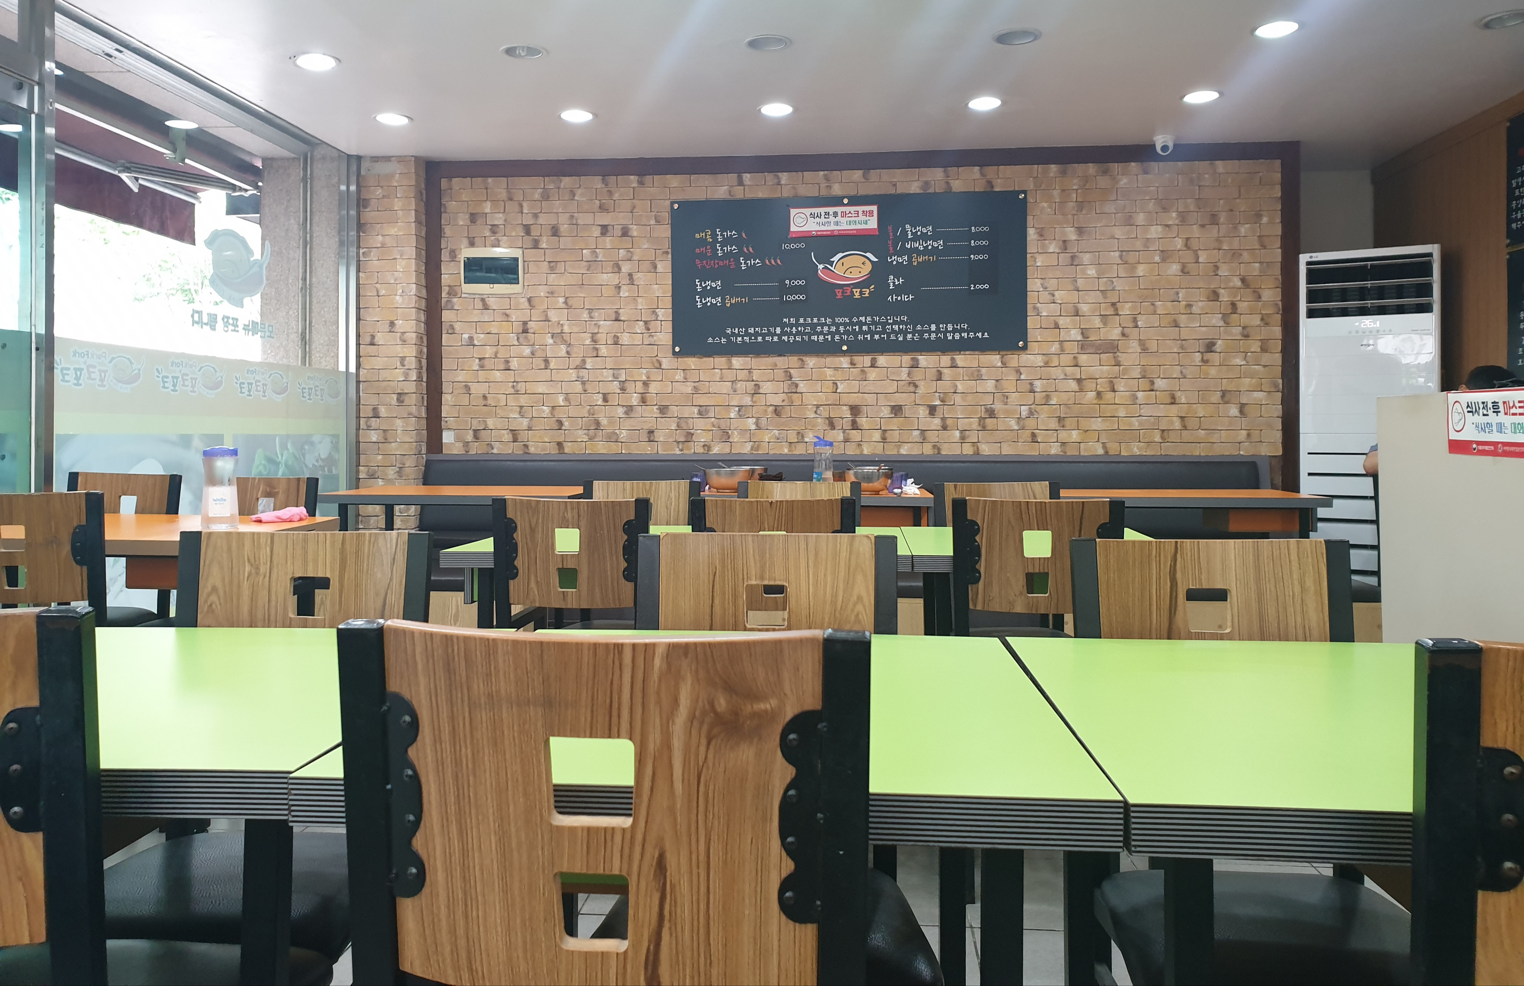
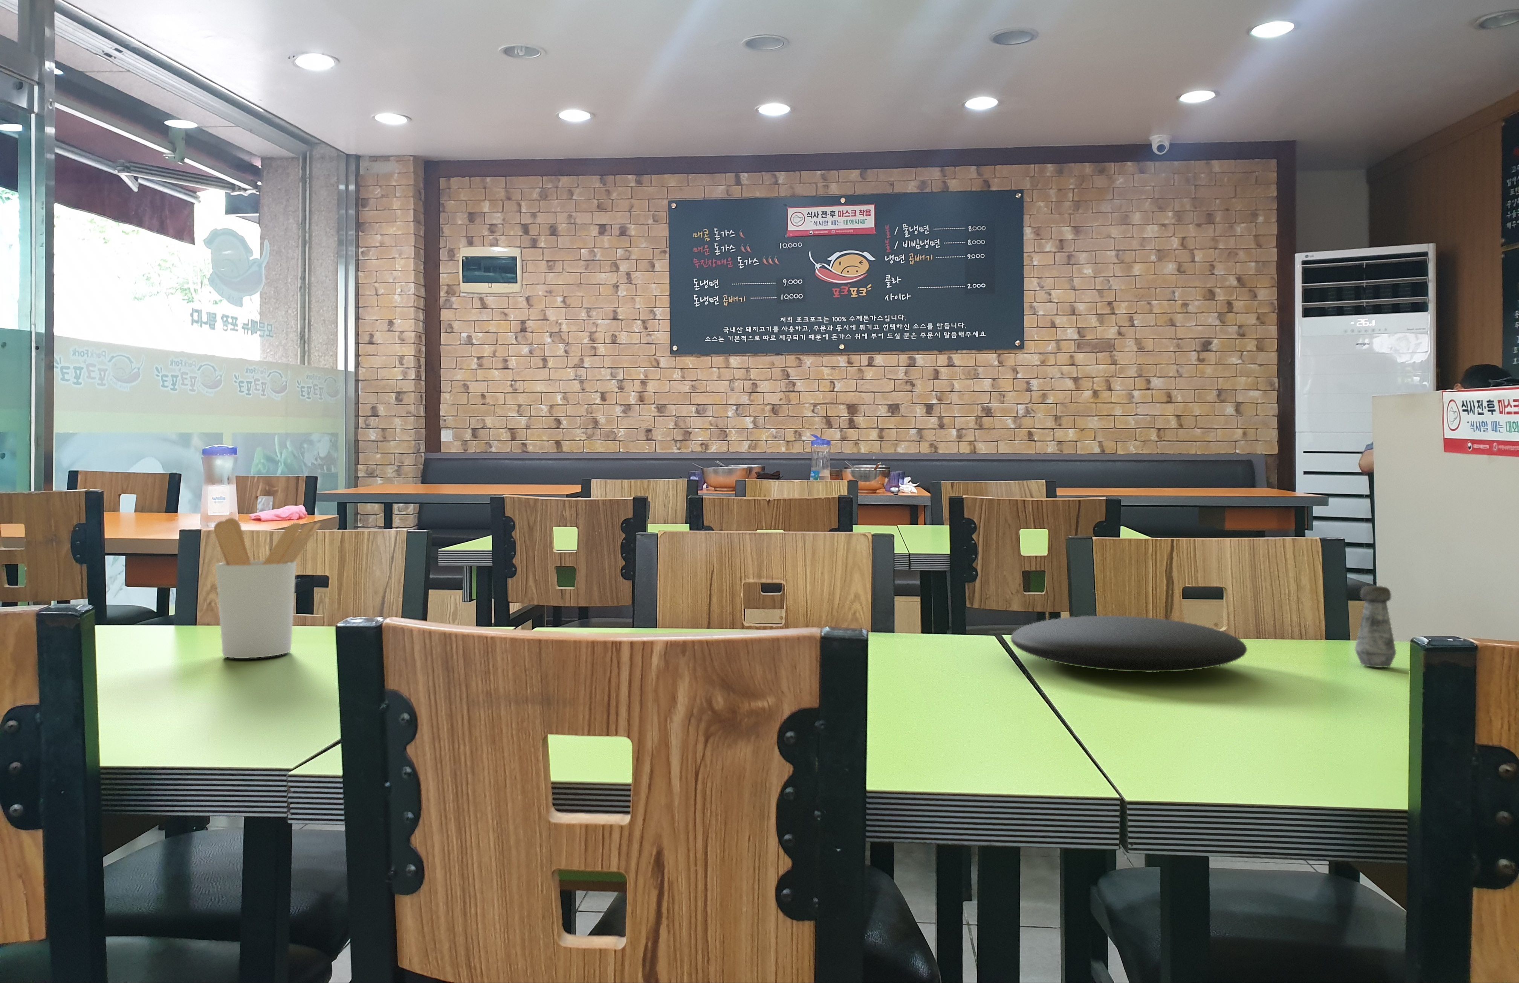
+ salt shaker (1375, 625)
+ plate (1124, 642)
+ utensil holder (271, 583)
